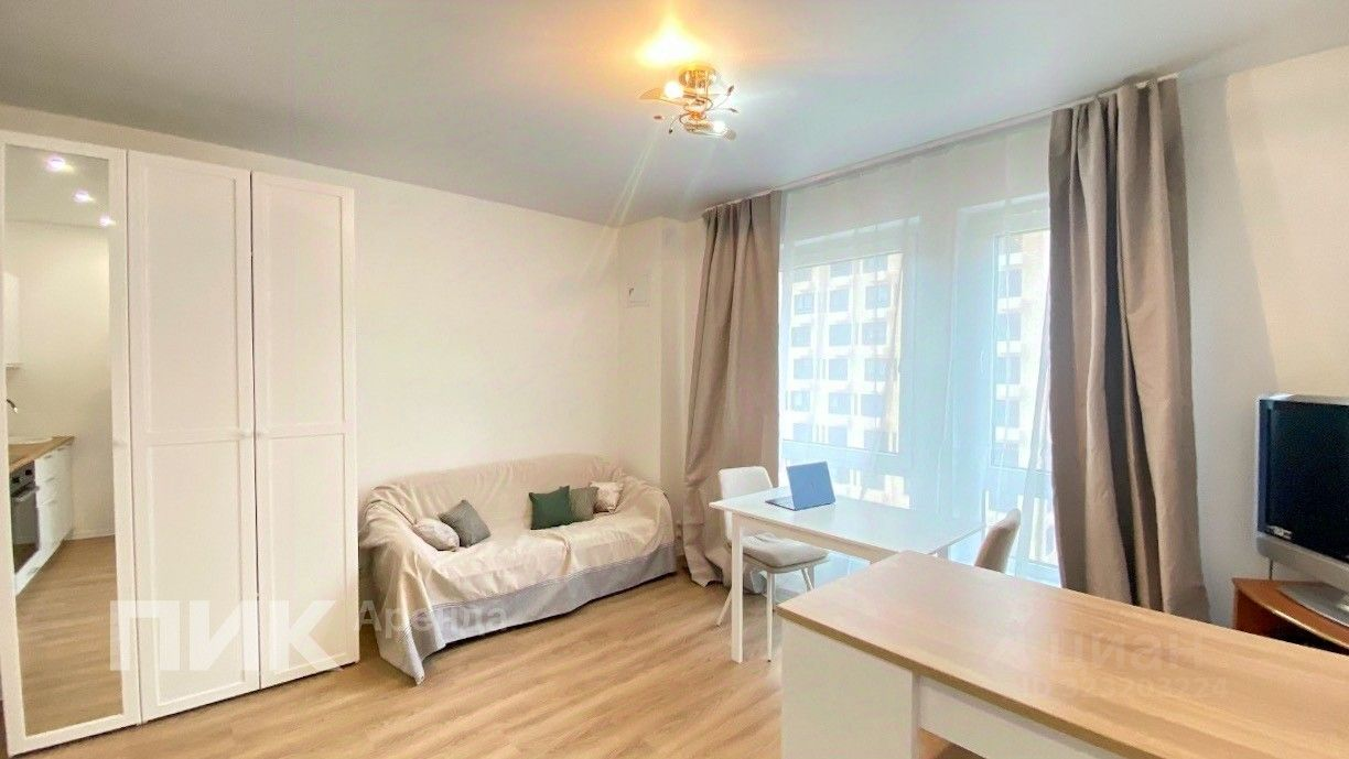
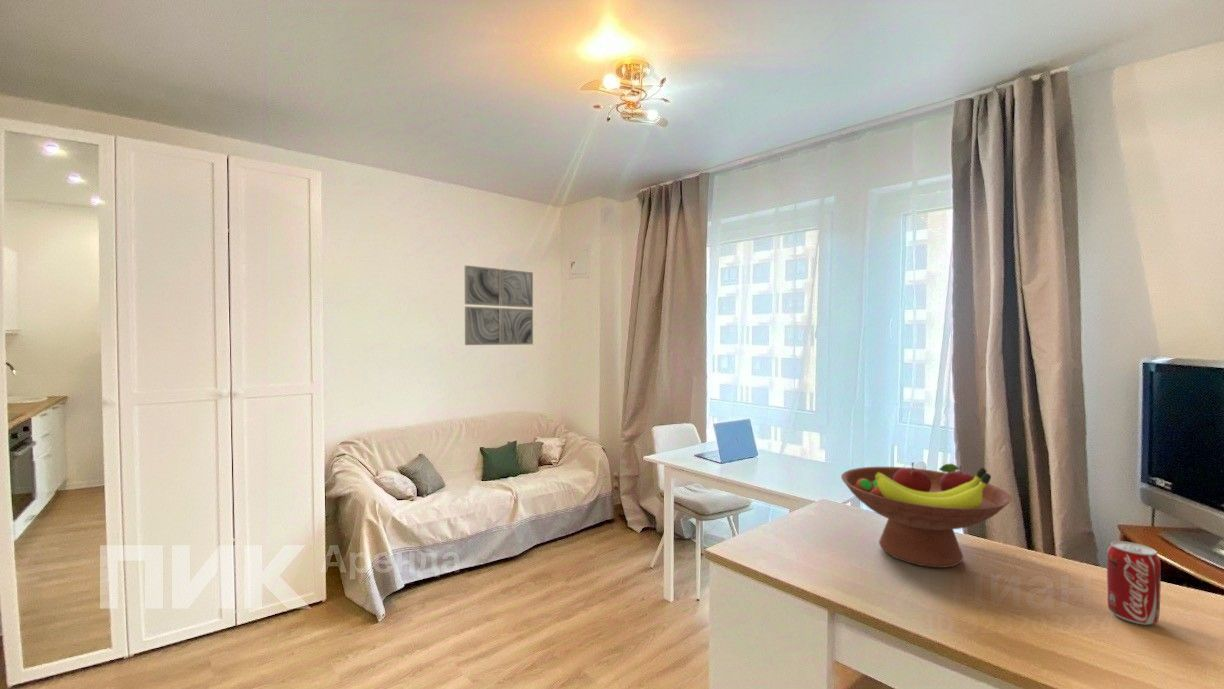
+ wall art (501, 308)
+ fruit bowl (919, 505)
+ beverage can (1132, 582)
